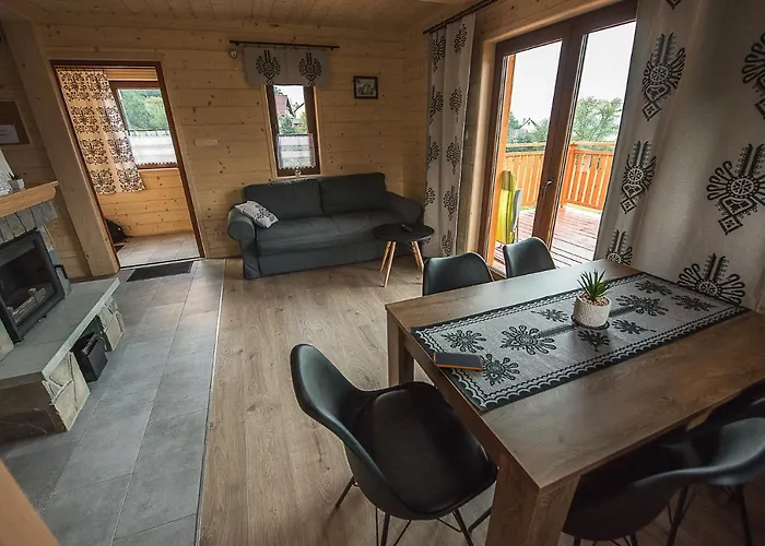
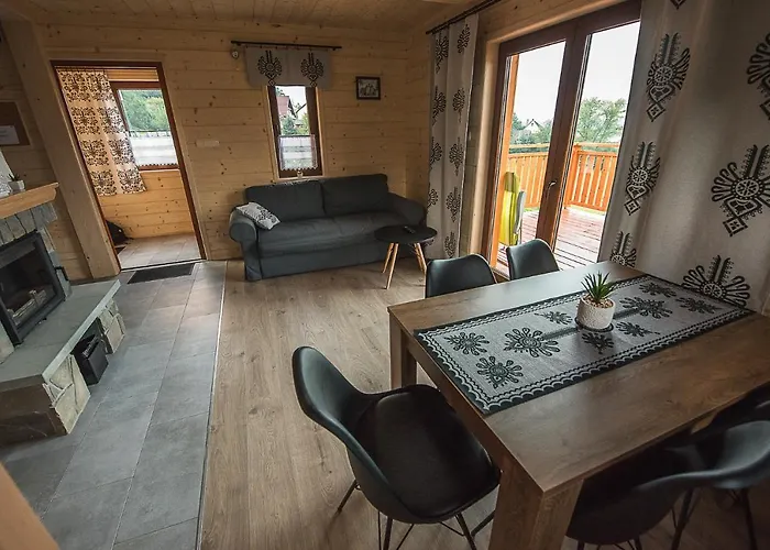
- smartphone (457, 360)
